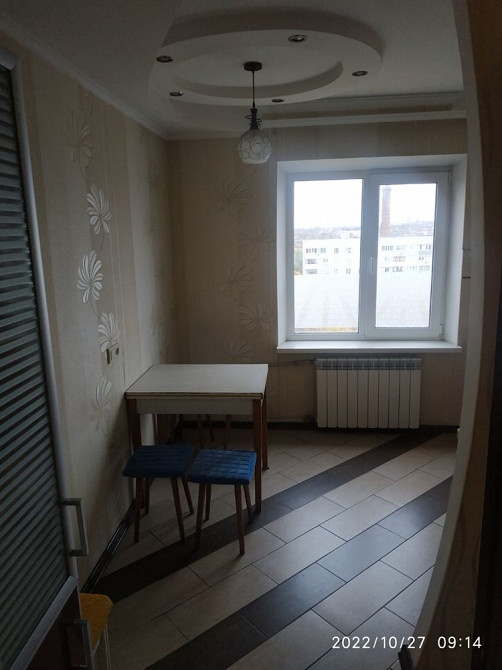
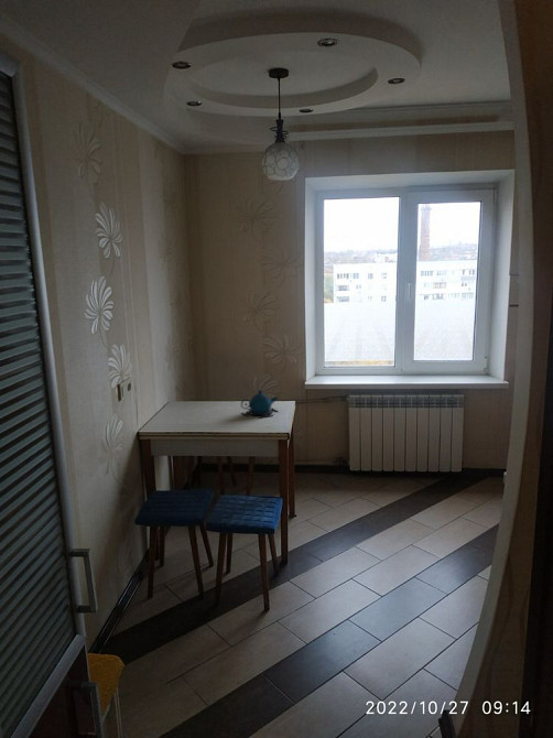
+ teapot (259, 401)
